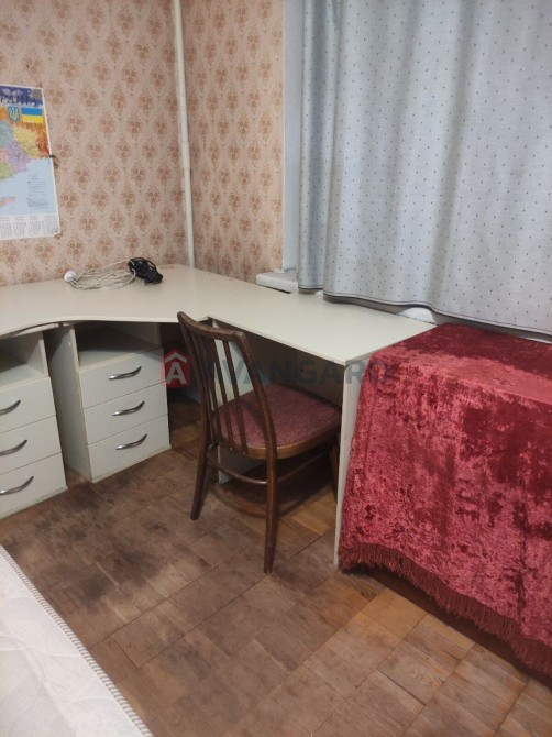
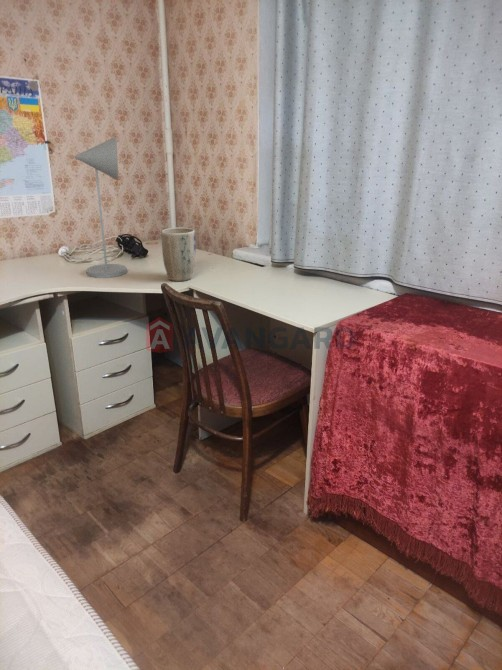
+ plant pot (179, 254)
+ desk lamp (100, 207)
